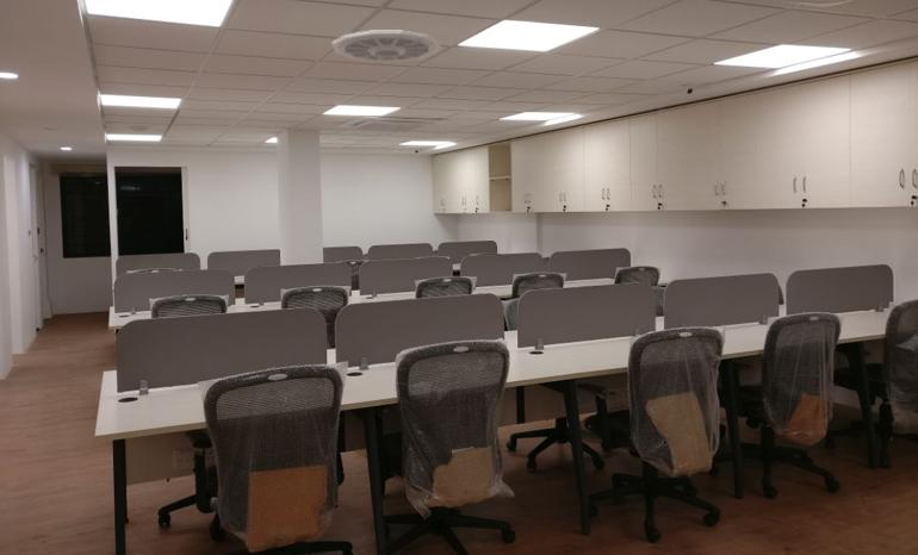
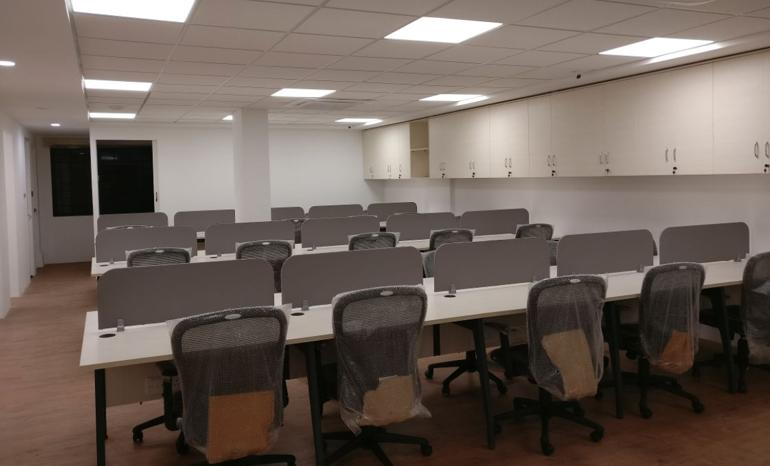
- ceiling vent (386, 49)
